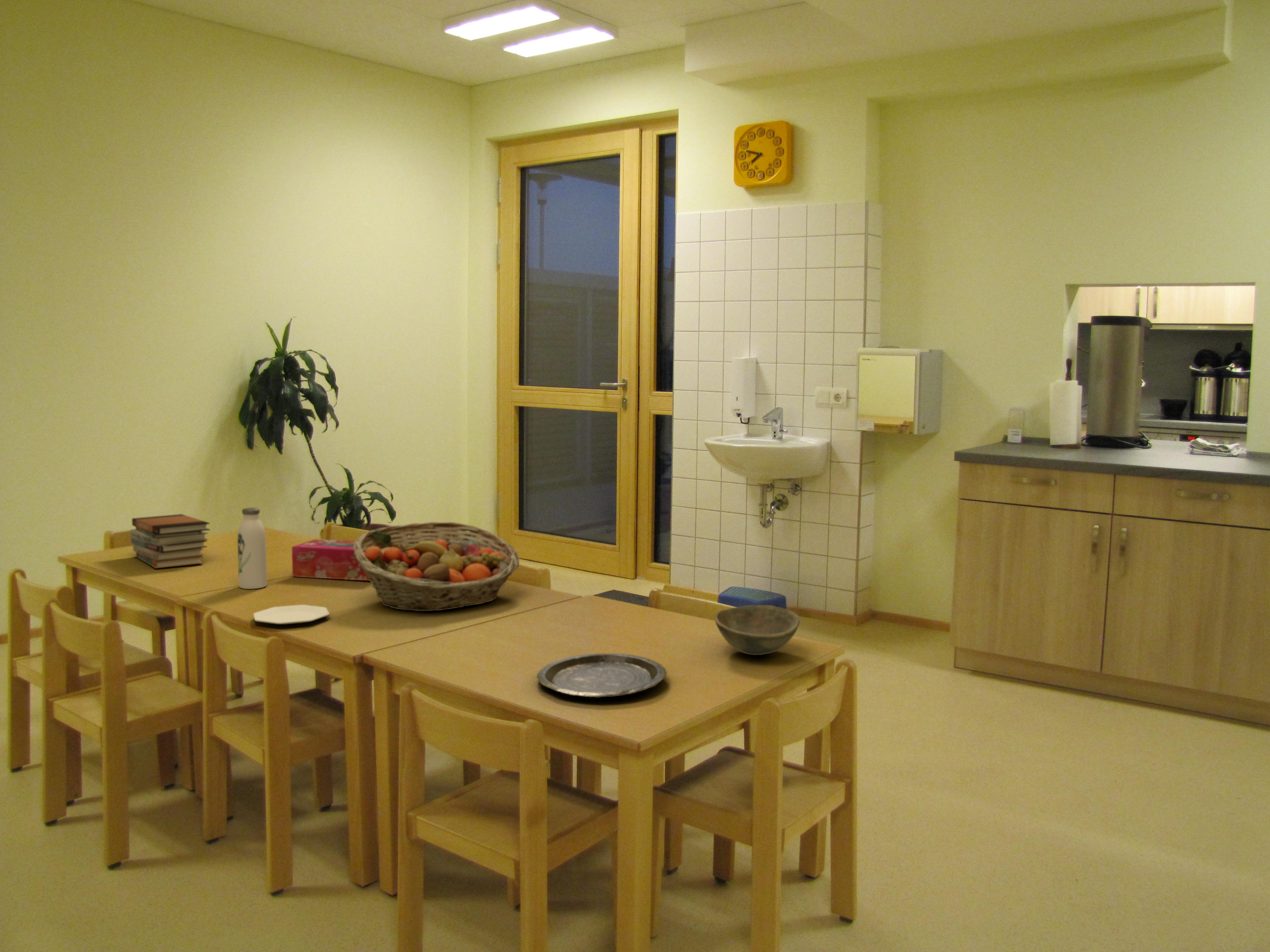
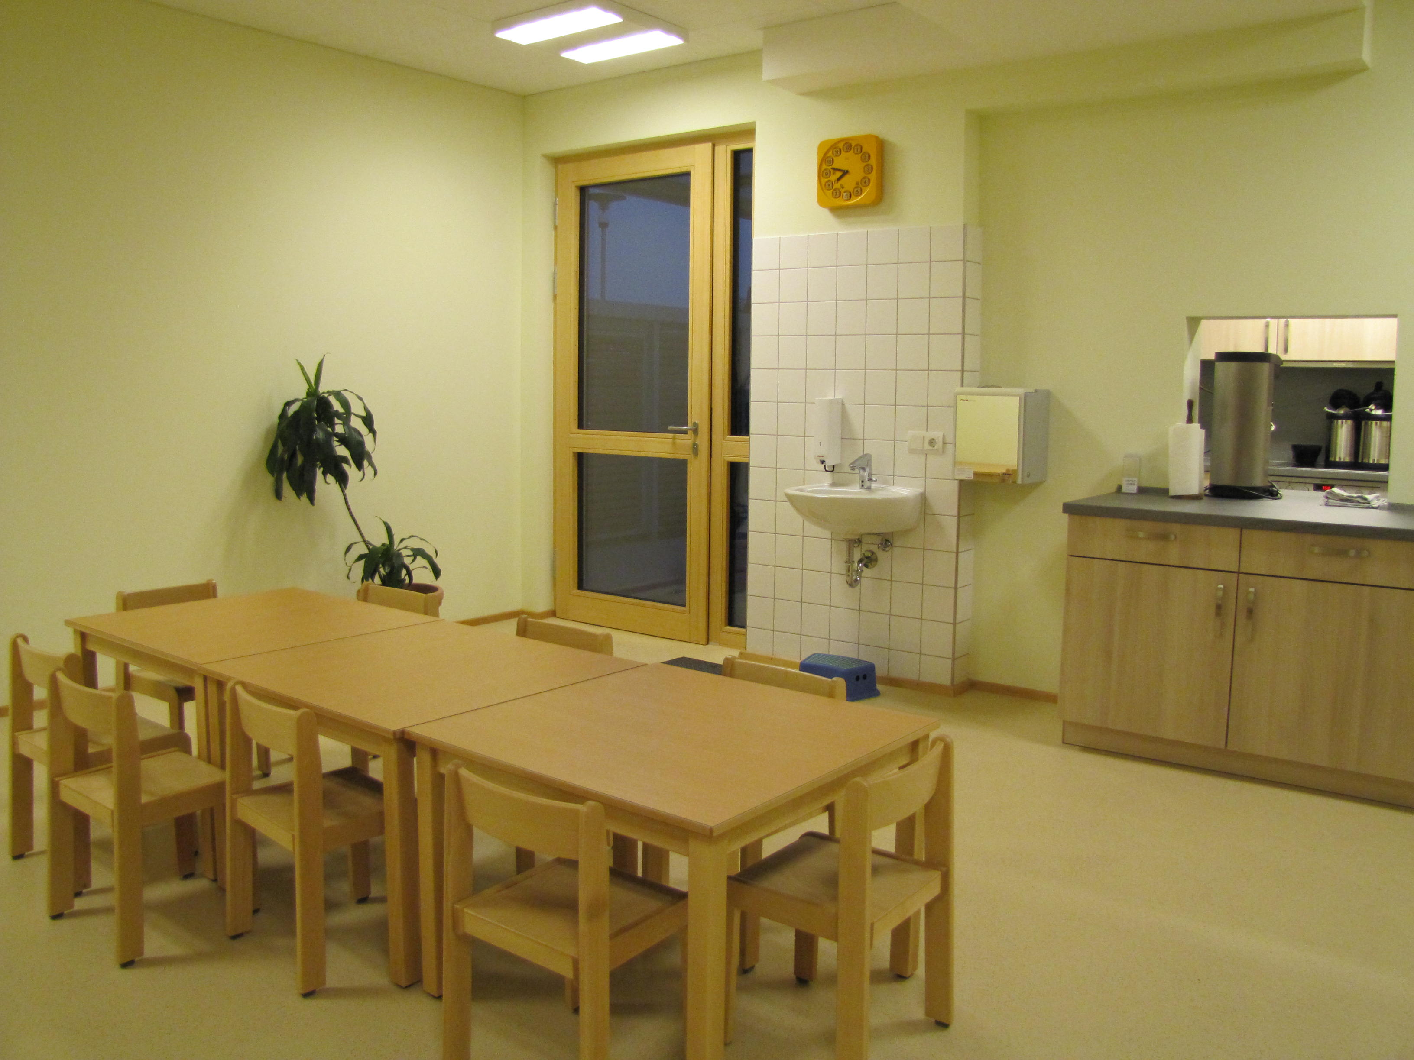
- book stack (169, 540)
- tissue box (344, 559)
- water bottle (252, 547)
- plate (602, 676)
- plate (291, 616)
- fruit basket (437, 565)
- bowl (756, 633)
